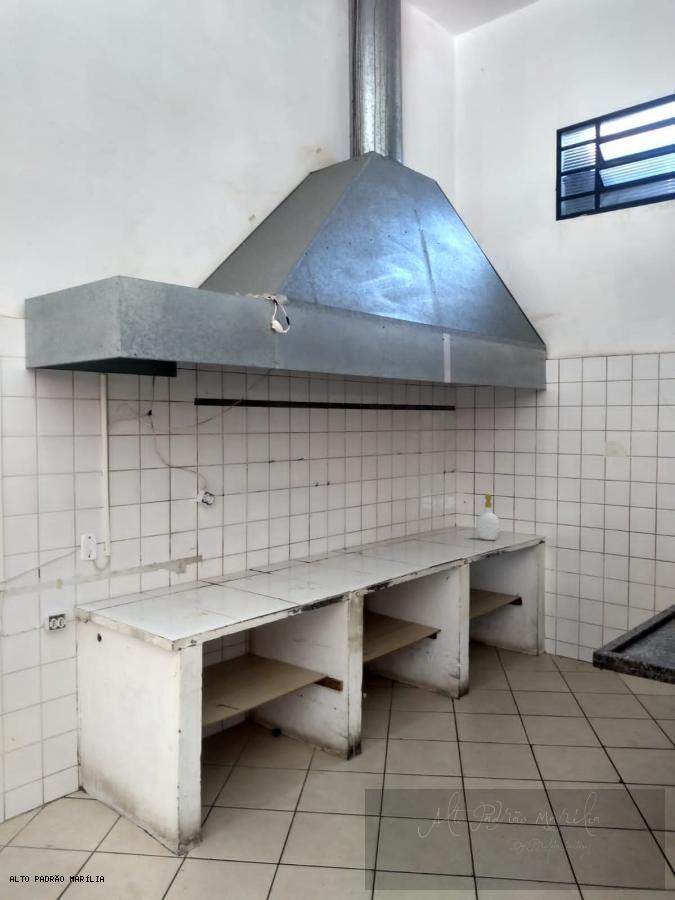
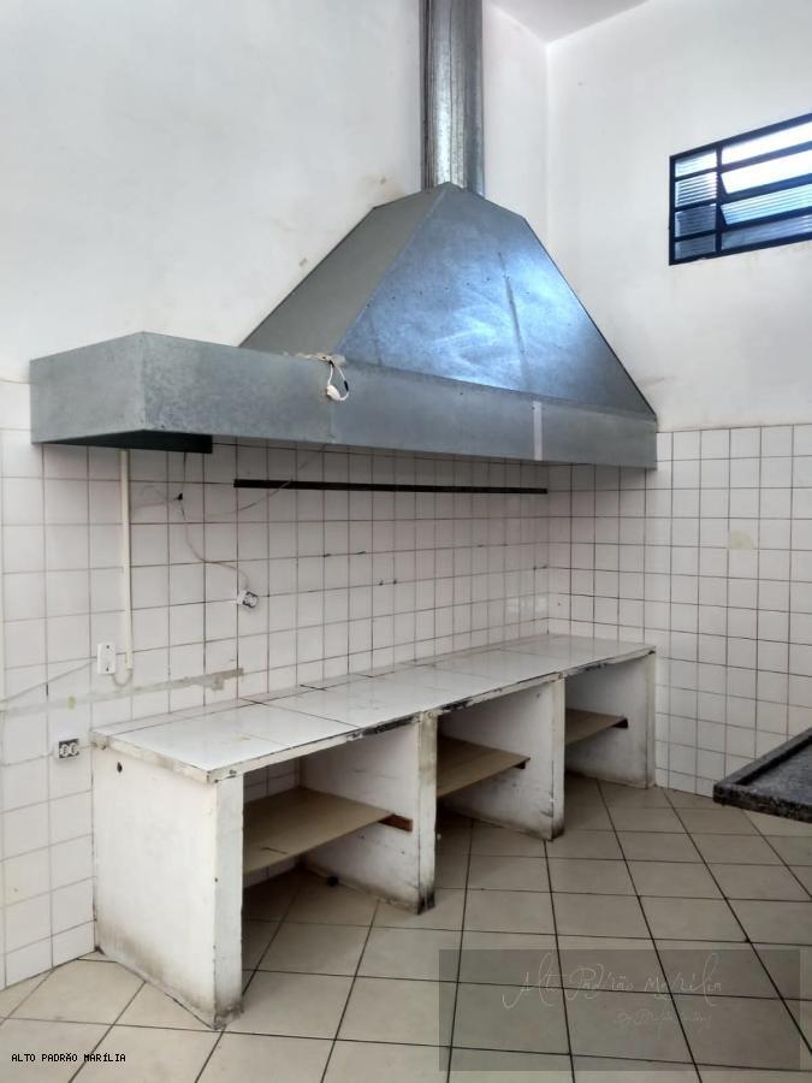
- soap bottle (487, 517)
